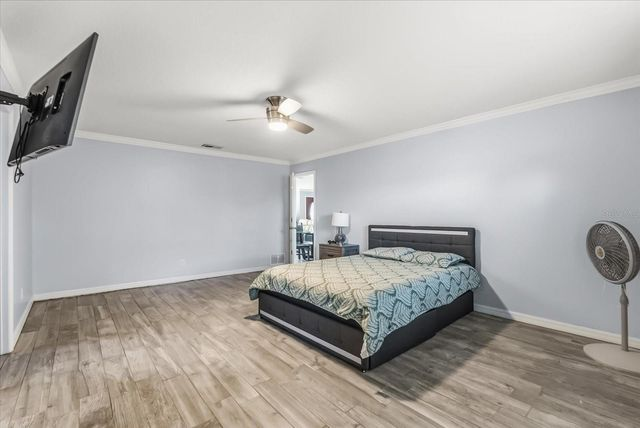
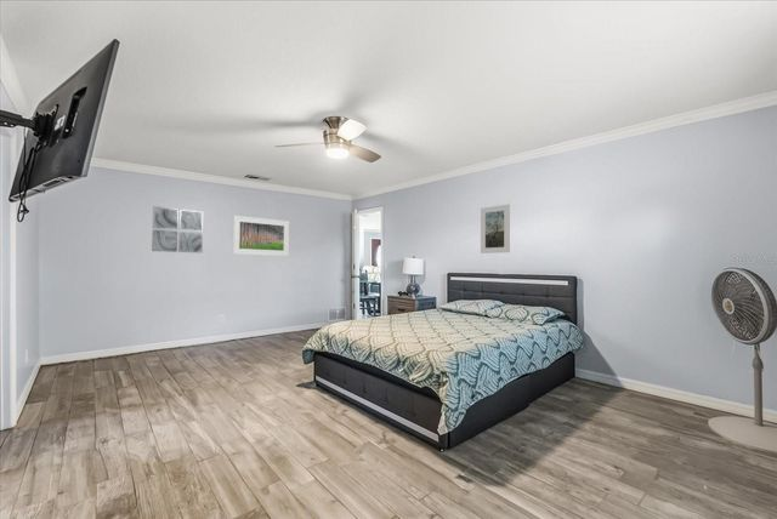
+ wall art (178, 229)
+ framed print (262, 236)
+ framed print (494, 229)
